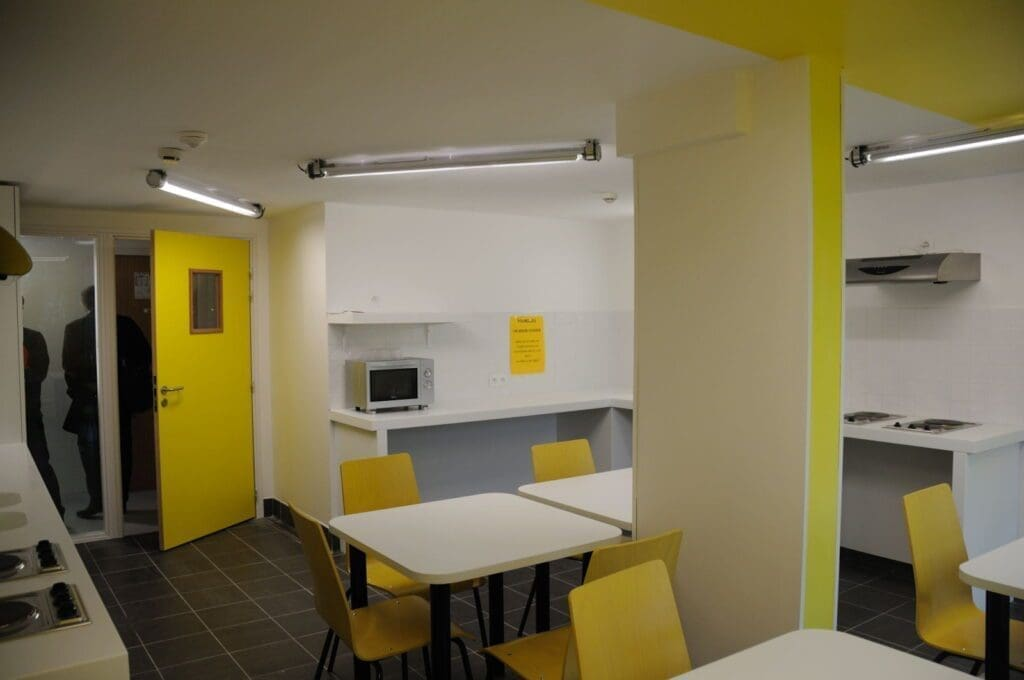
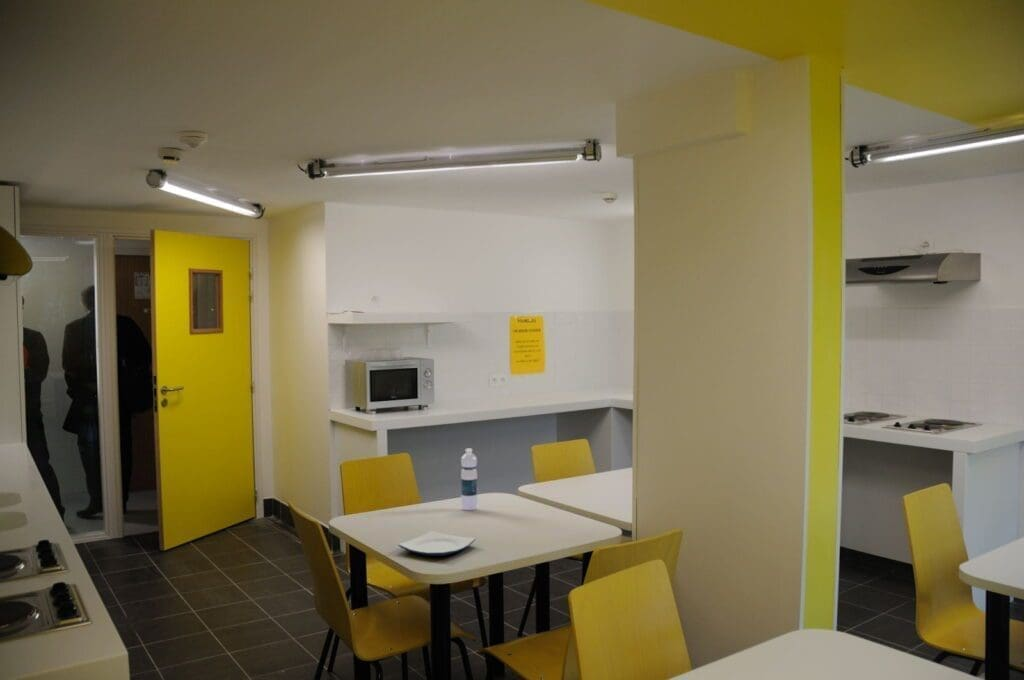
+ plate (437, 545)
+ water bottle (469, 478)
